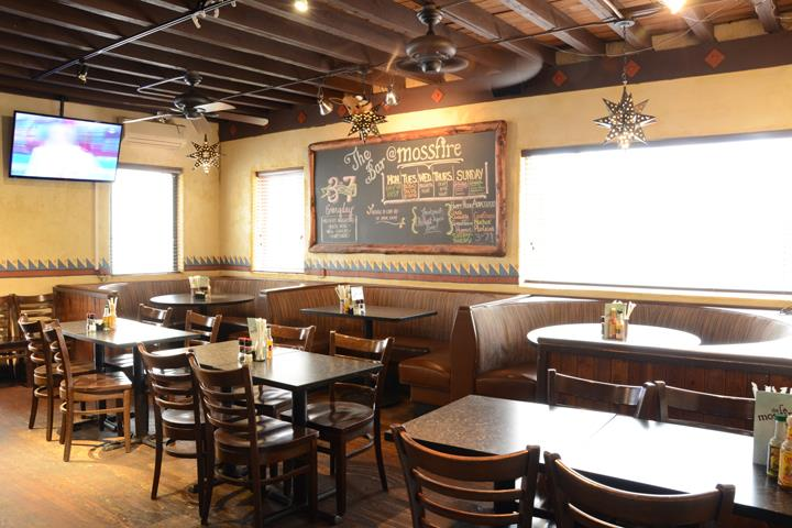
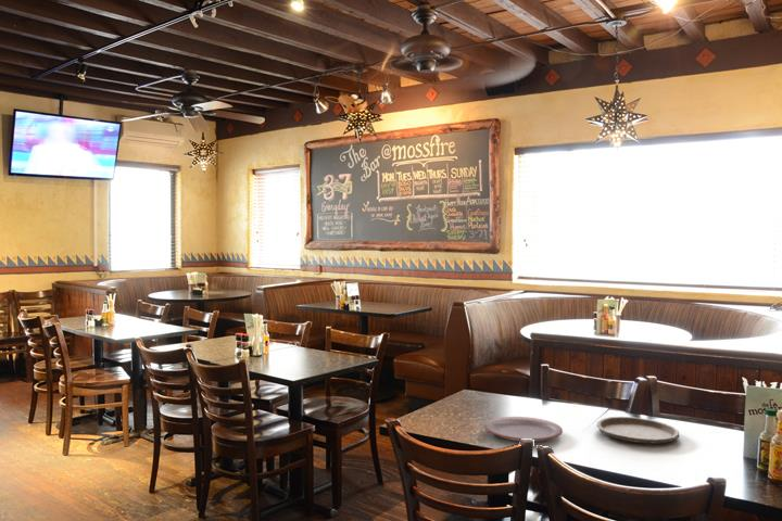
+ plate (522, 430)
+ plate (636, 430)
